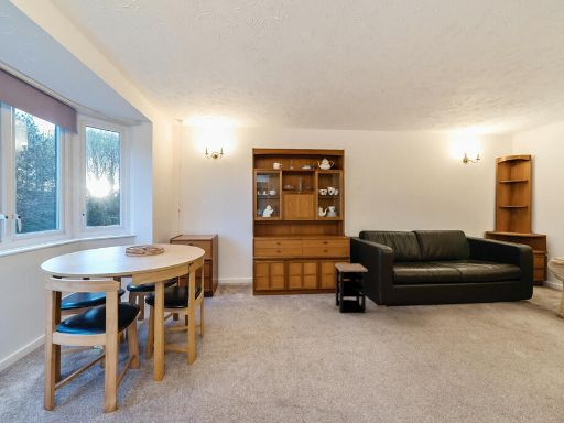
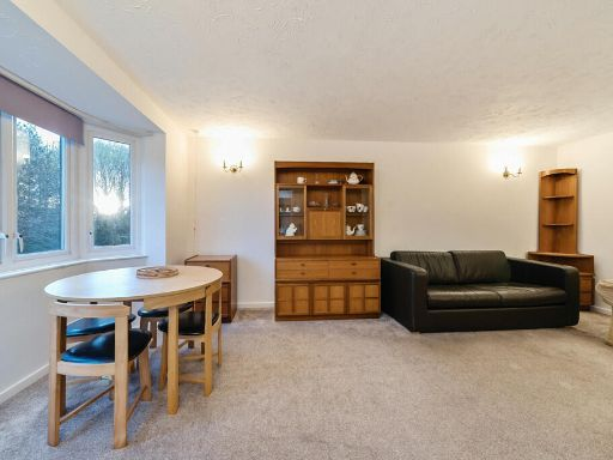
- side table (349, 288)
